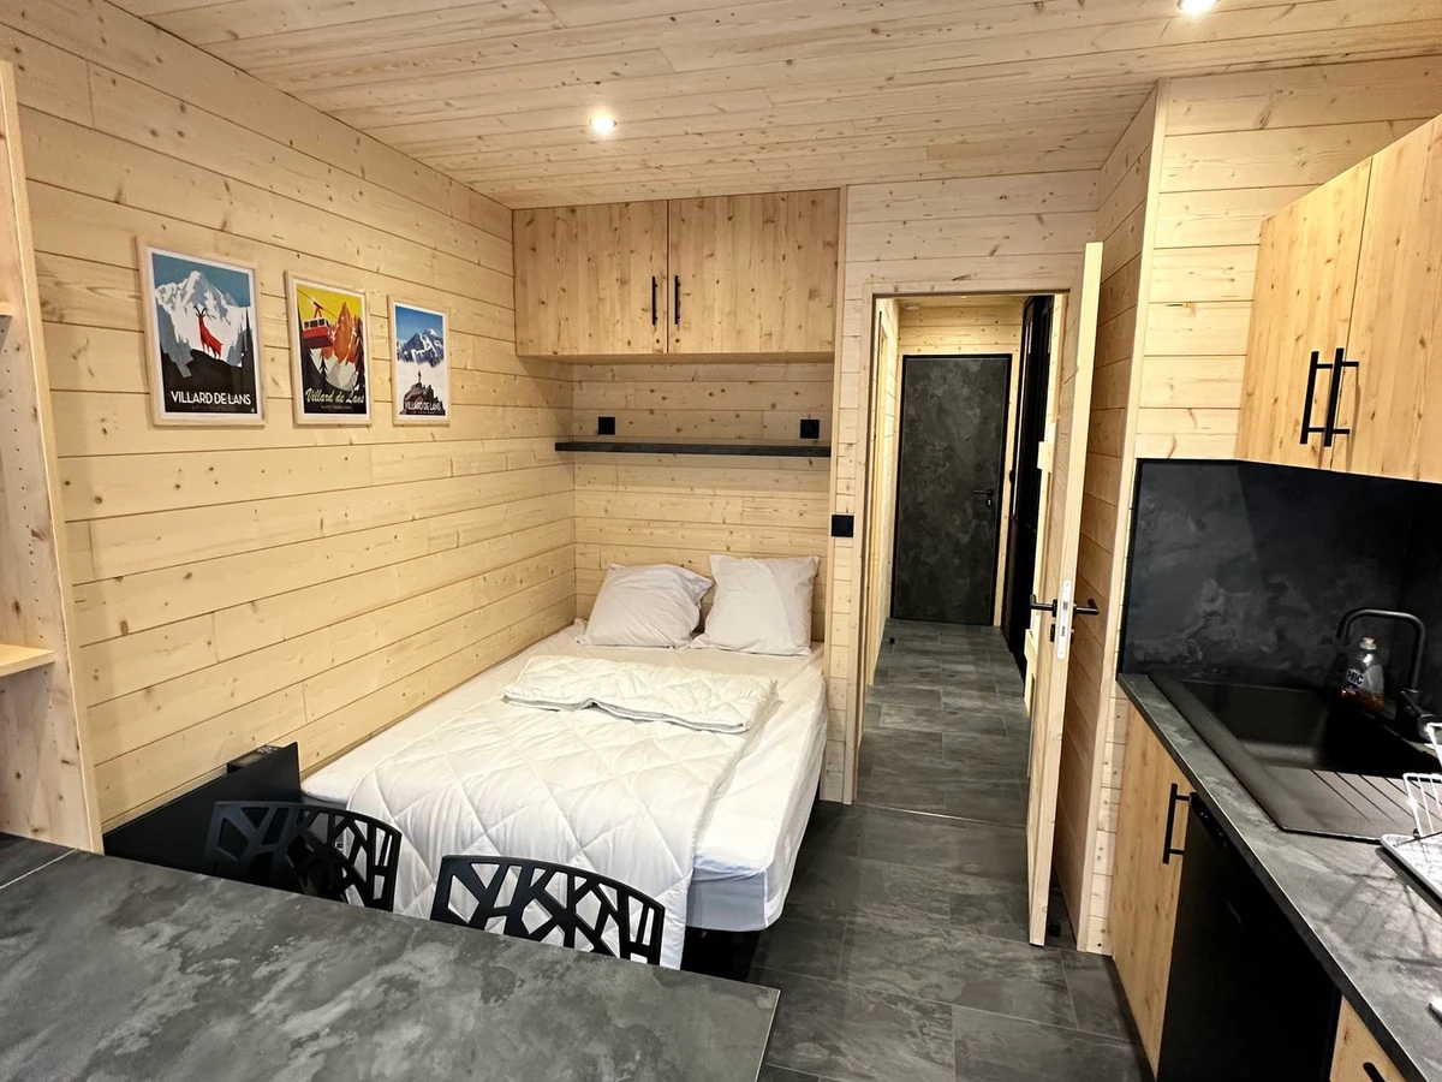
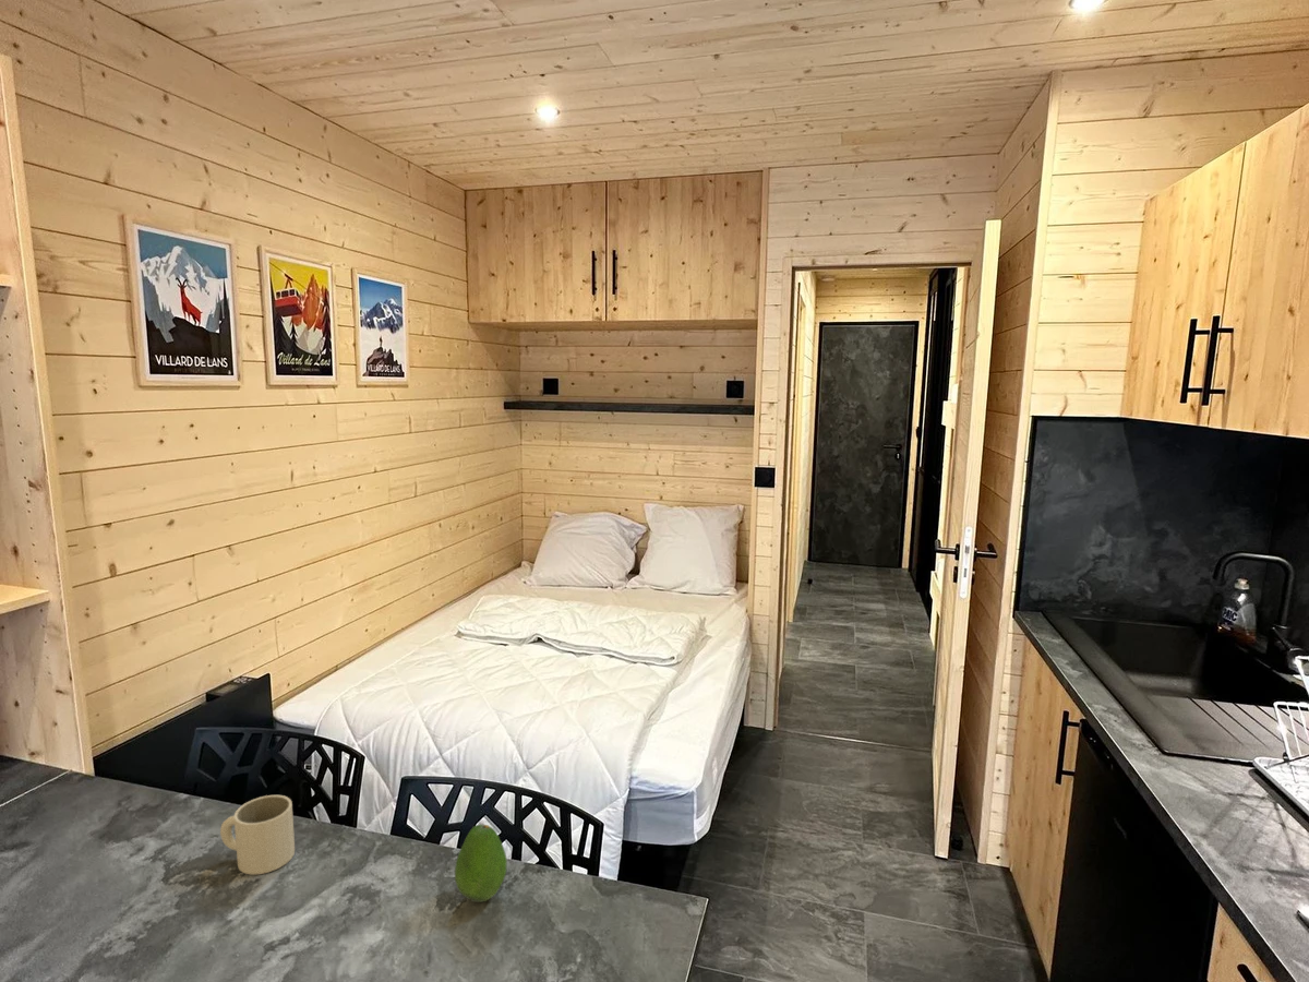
+ mug (254, 833)
+ fruit (480, 860)
